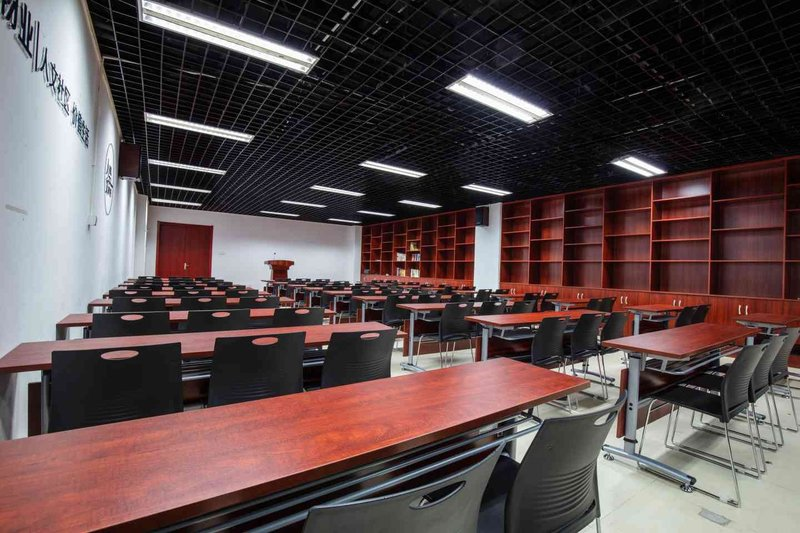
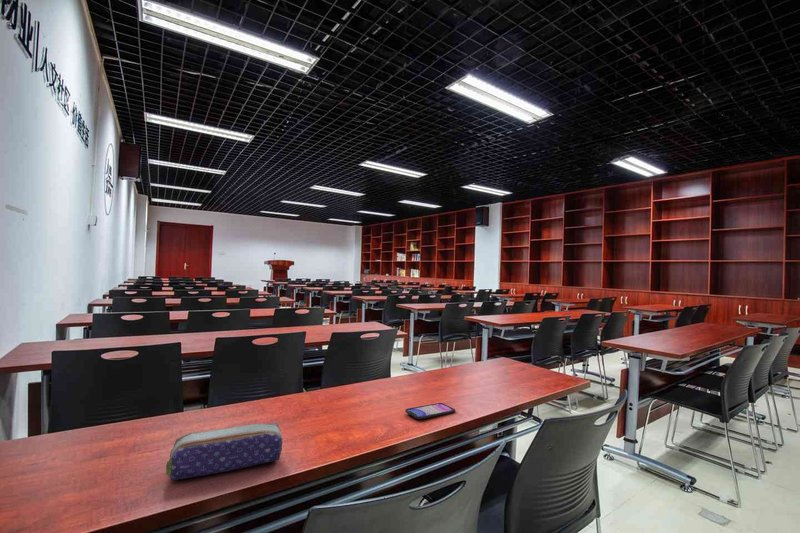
+ pencil case (228, 447)
+ smartphone (430, 410)
